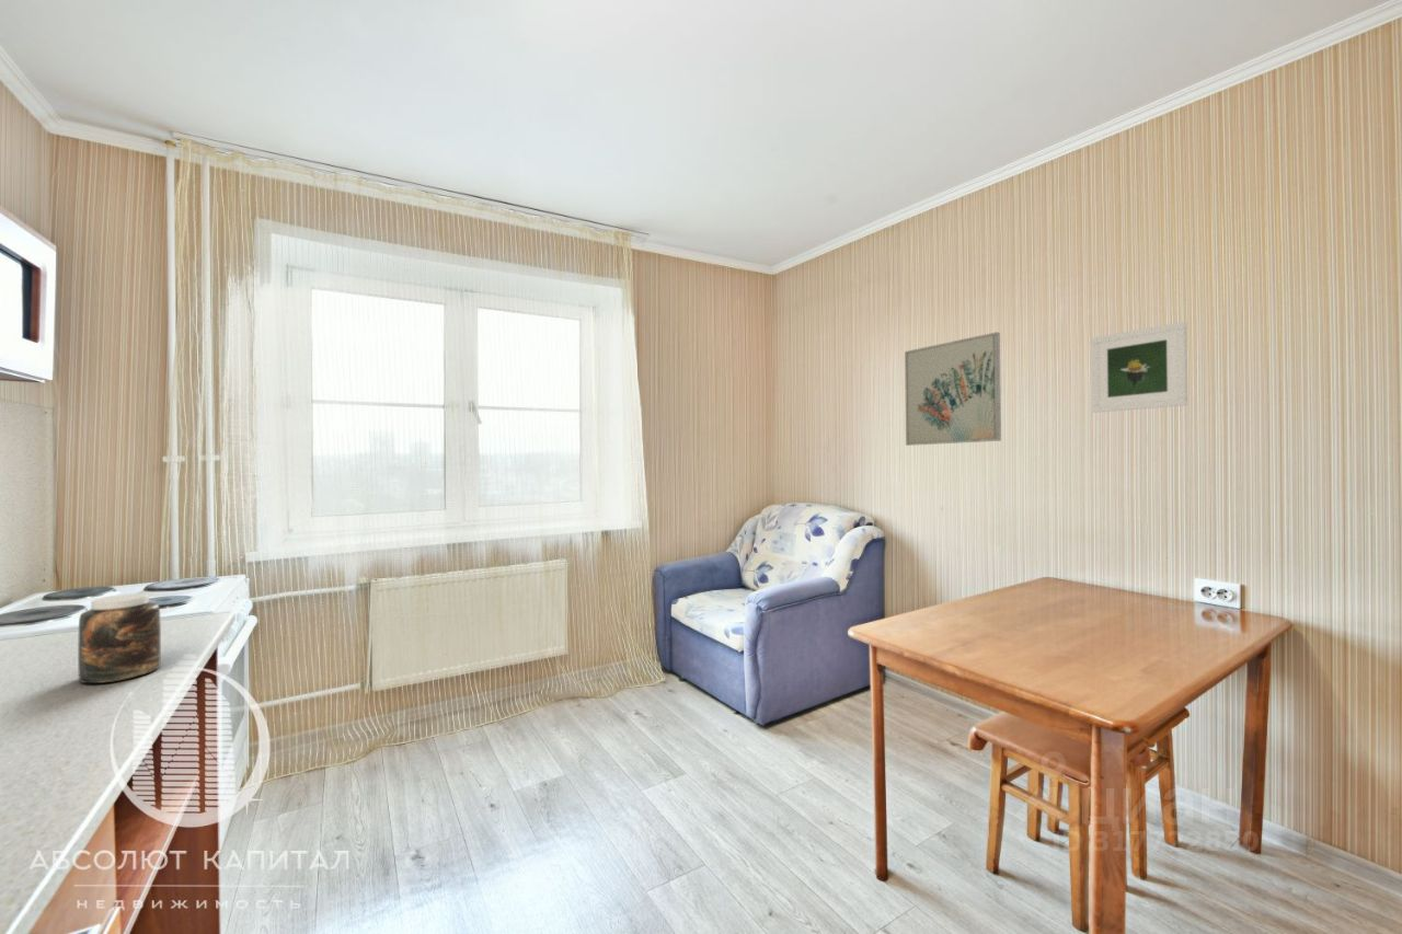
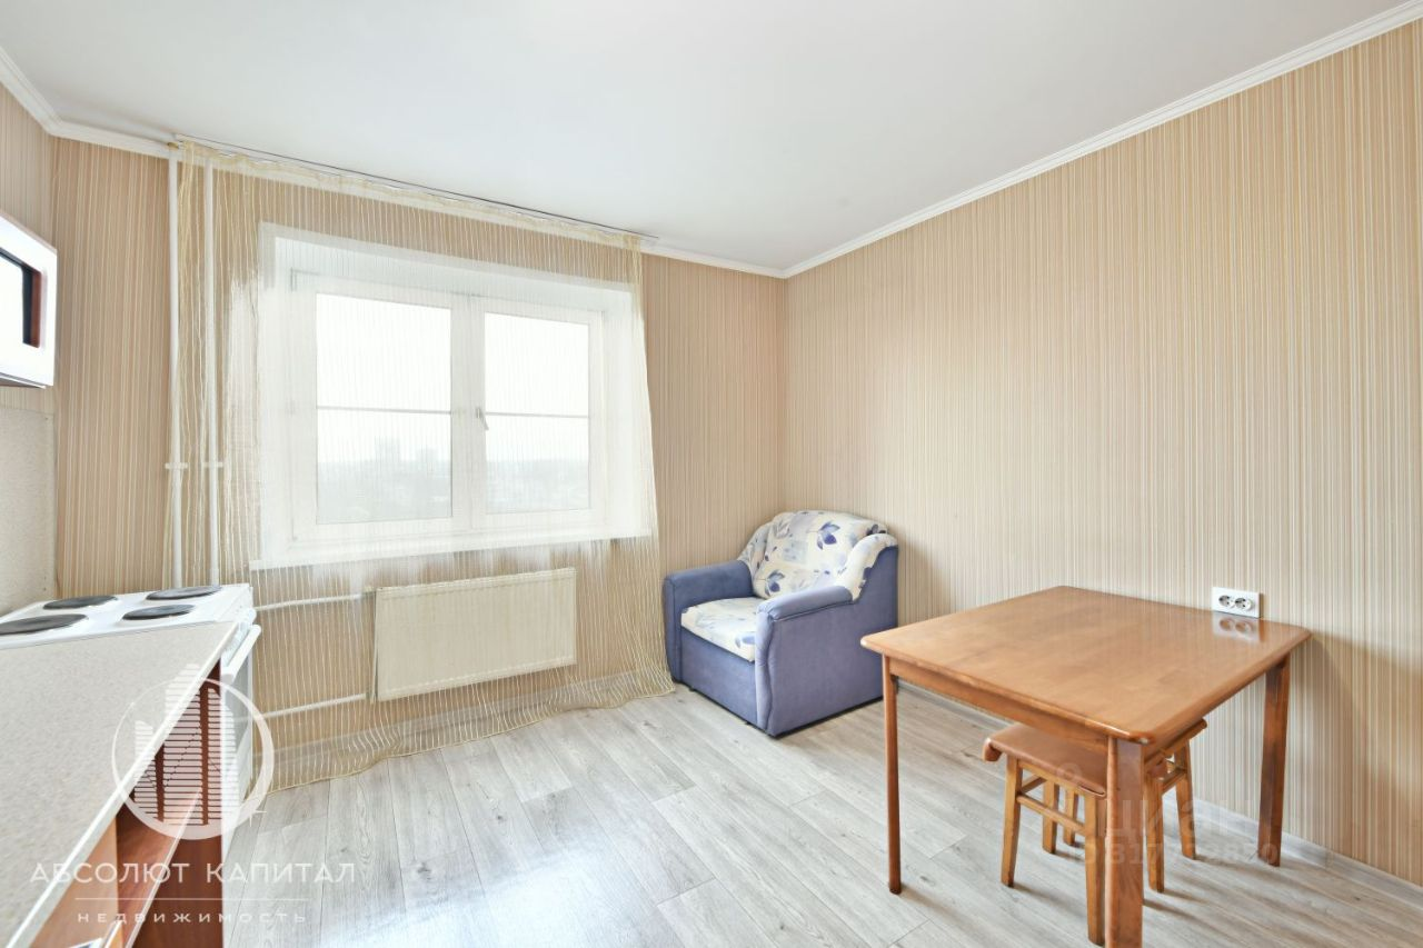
- wall art (949, 392)
- jar (120, 635)
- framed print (1136, 369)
